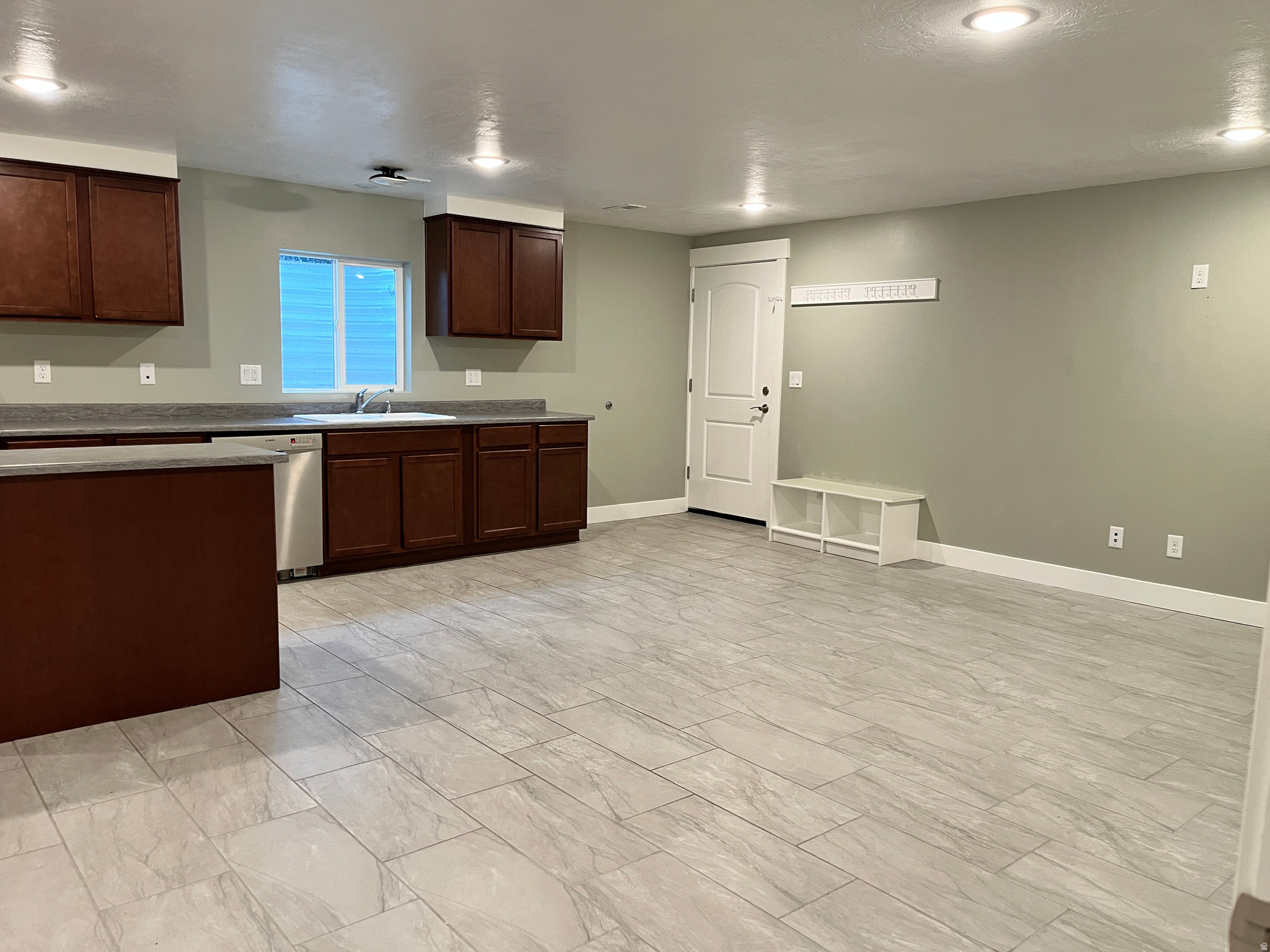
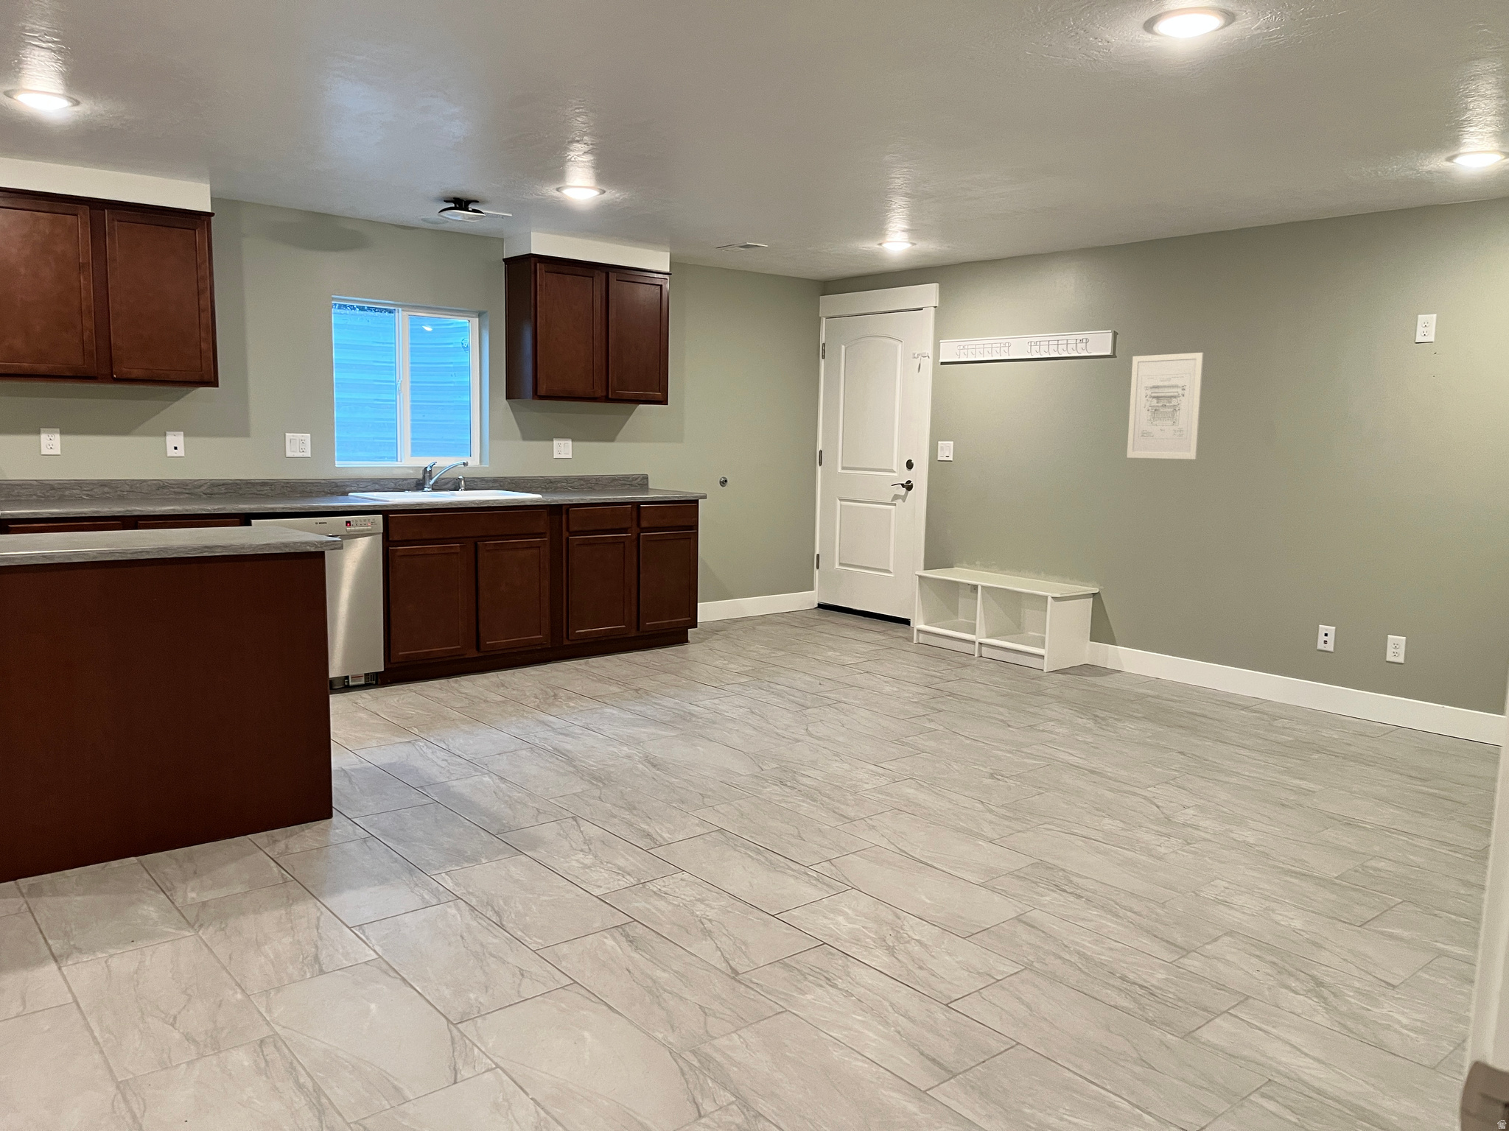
+ wall art (1163, 406)
